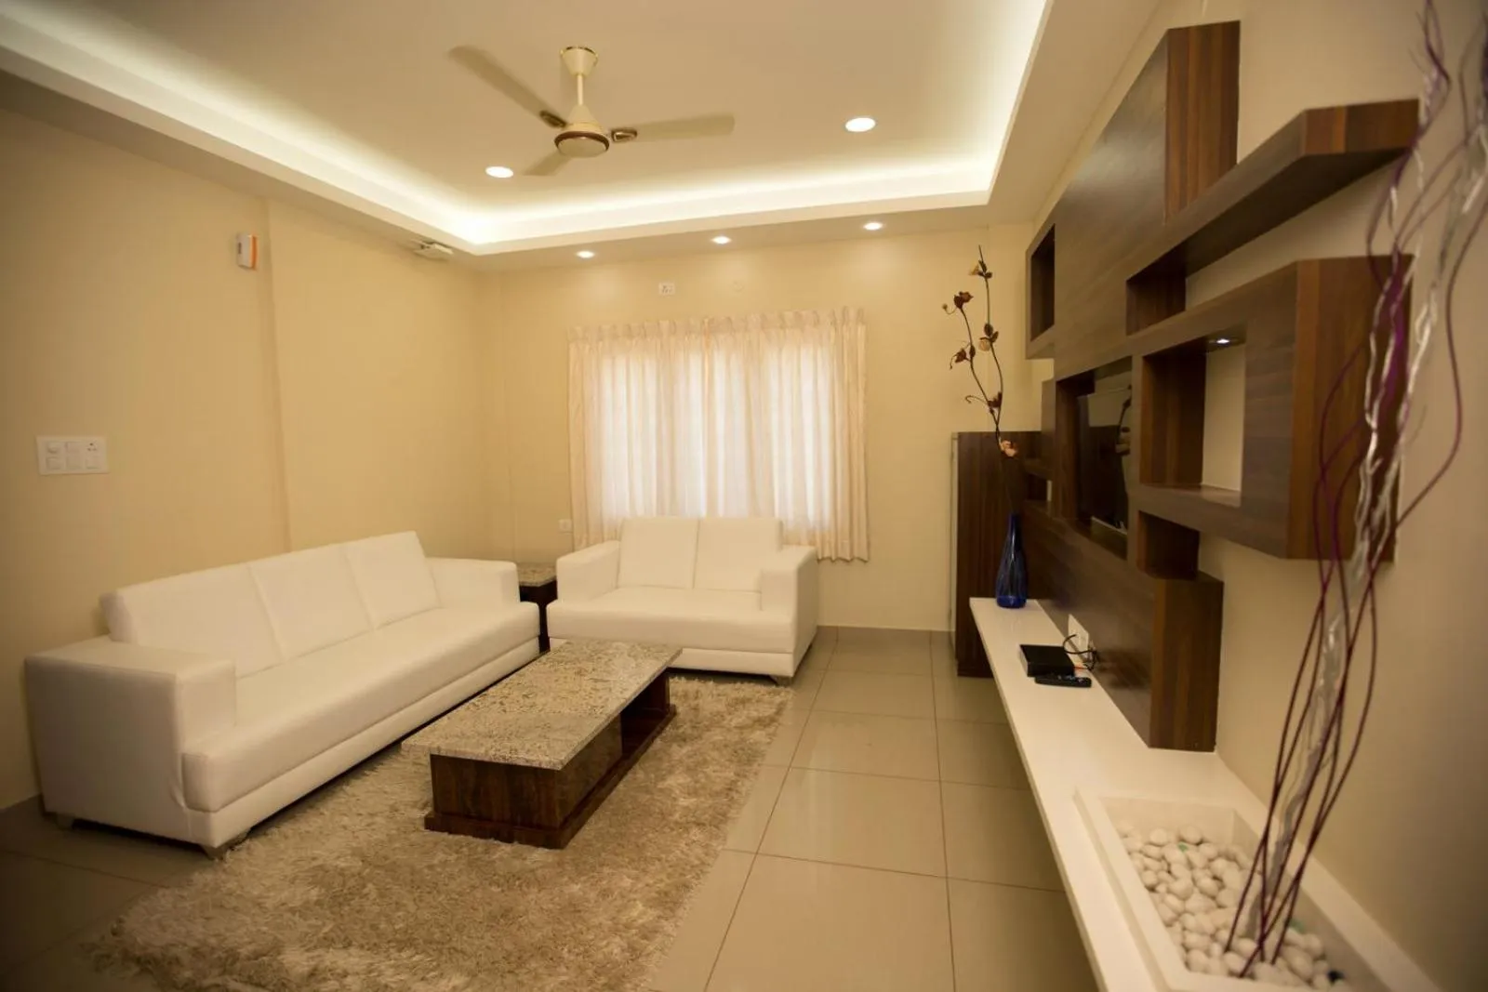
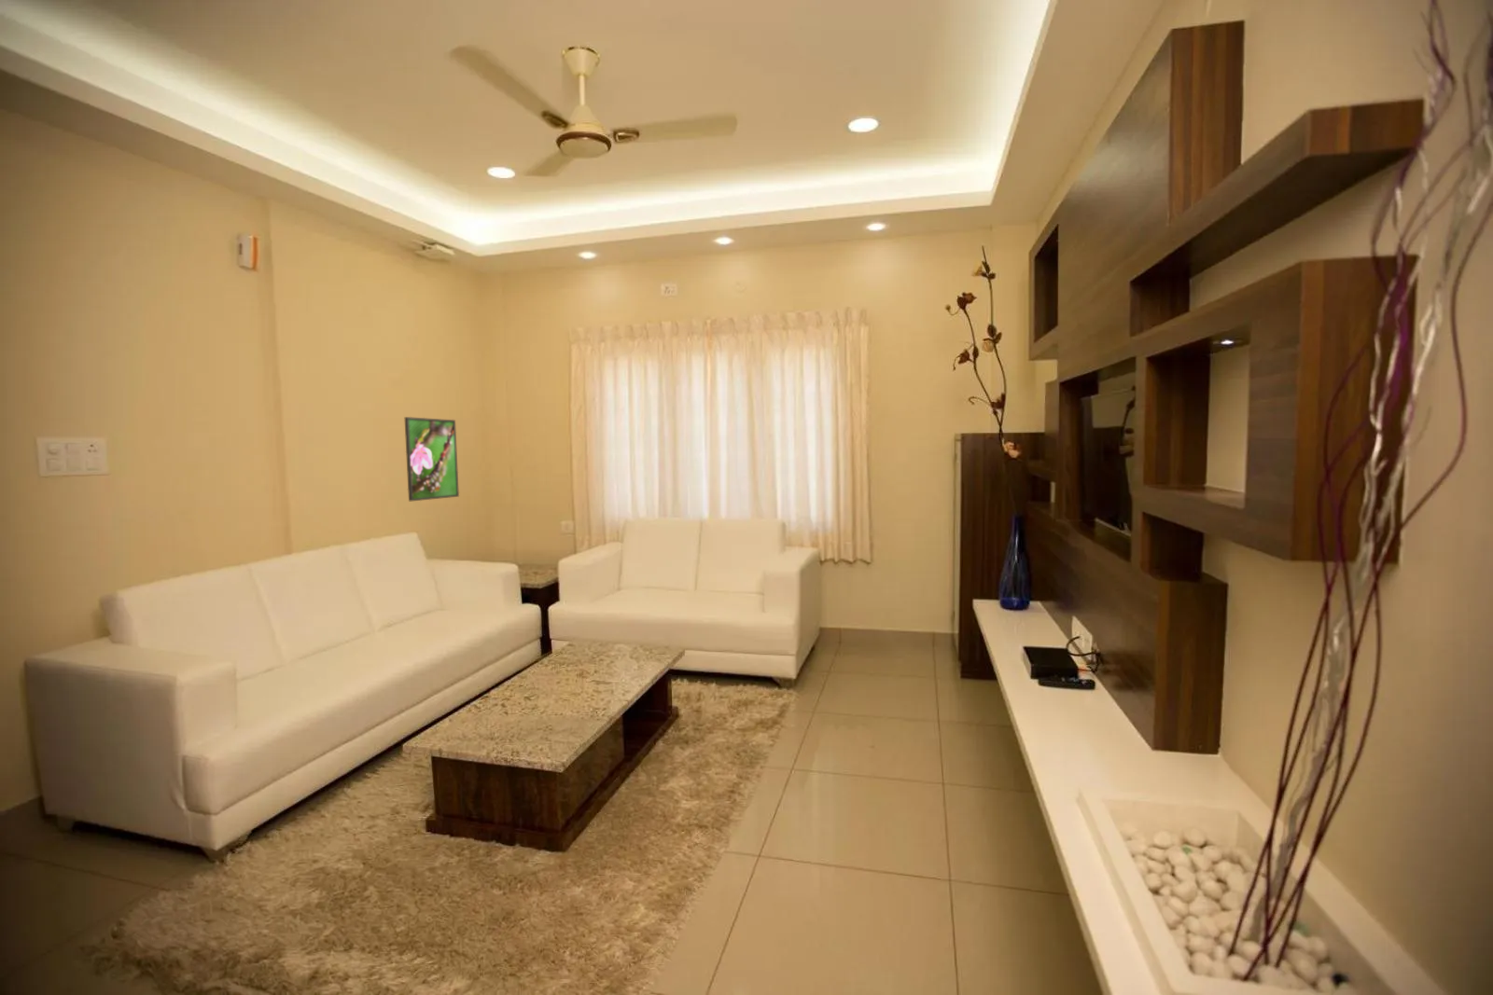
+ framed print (433, 459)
